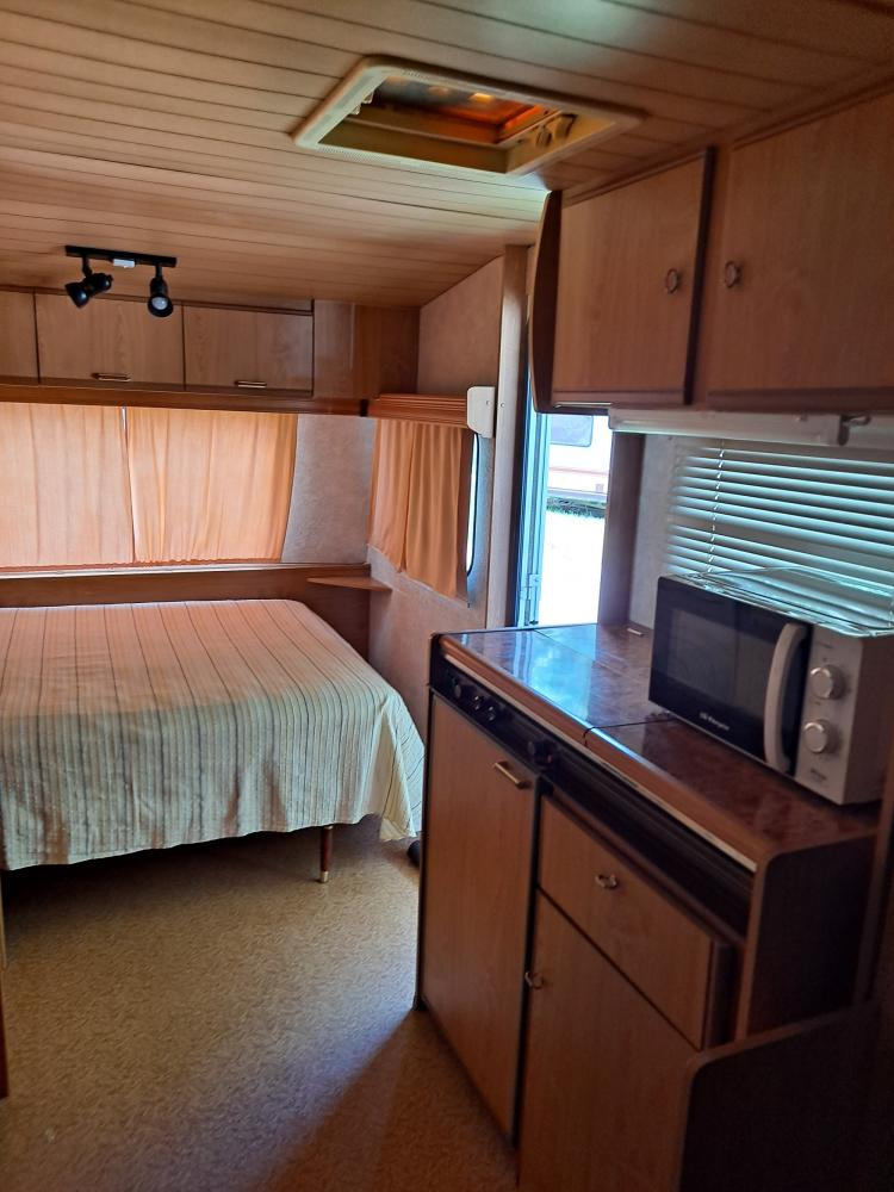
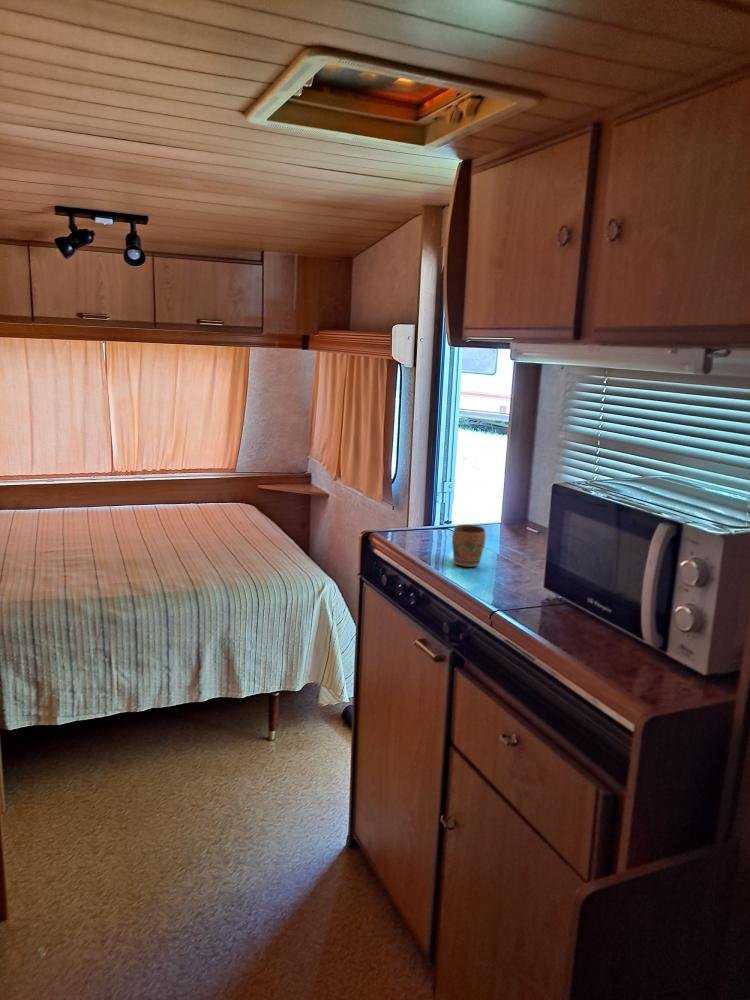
+ mug (468, 545)
